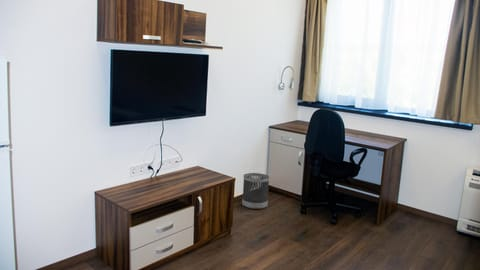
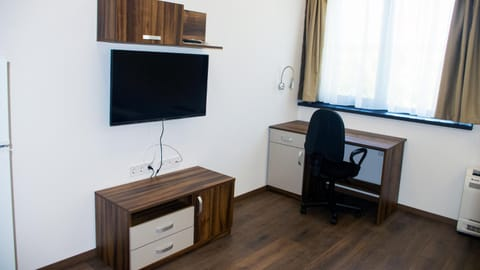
- wastebasket (255, 190)
